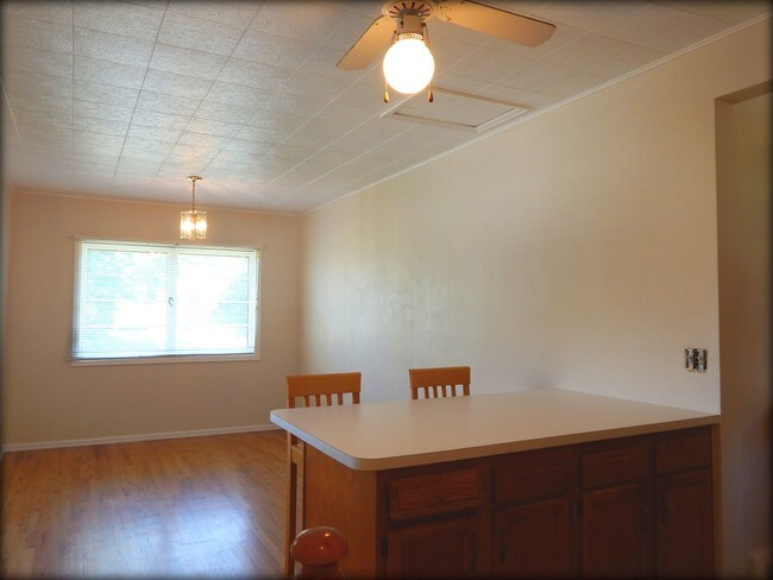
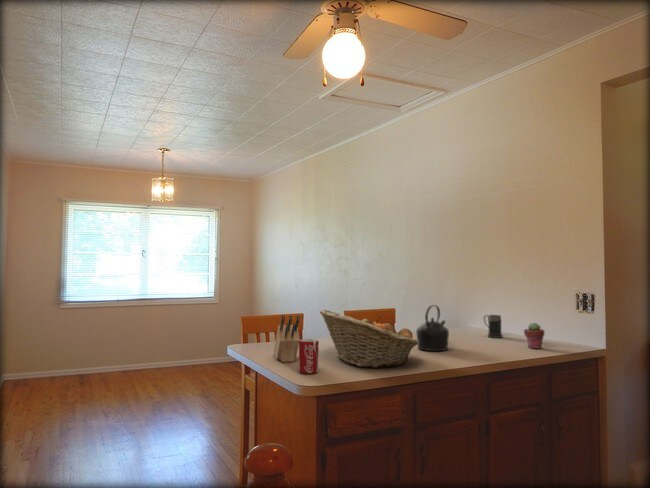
+ beverage can (308, 356)
+ potted succulent (534, 335)
+ mug (492, 325)
+ knife block (286, 336)
+ kettle (435, 326)
+ fruit basket (366, 335)
